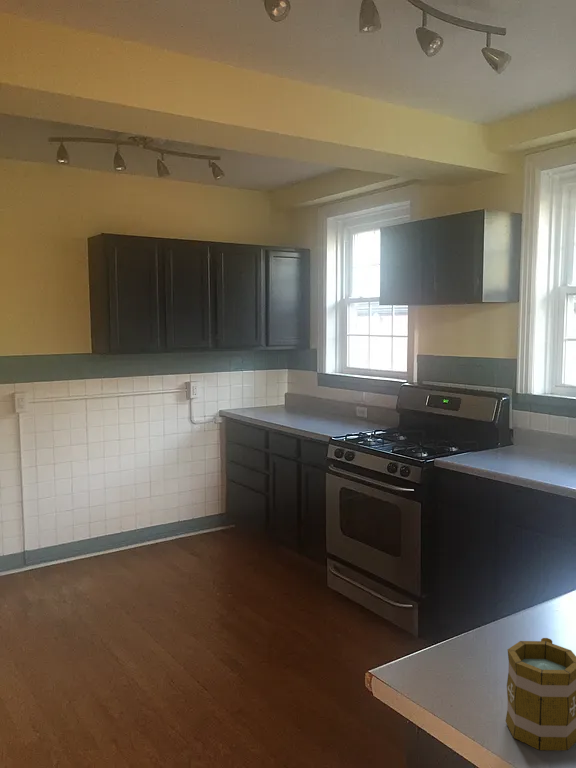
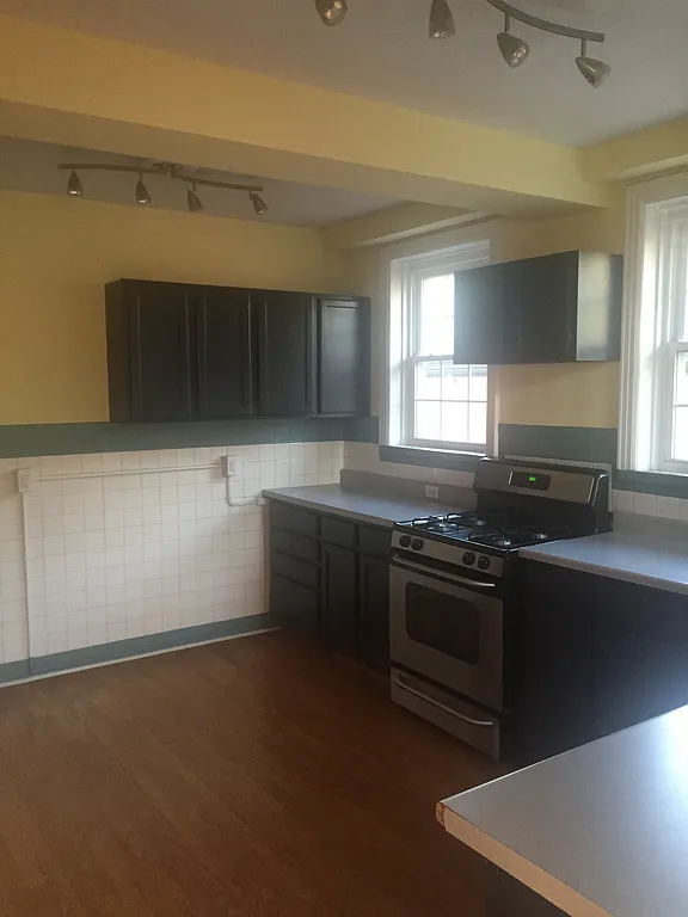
- mug (543, 685)
